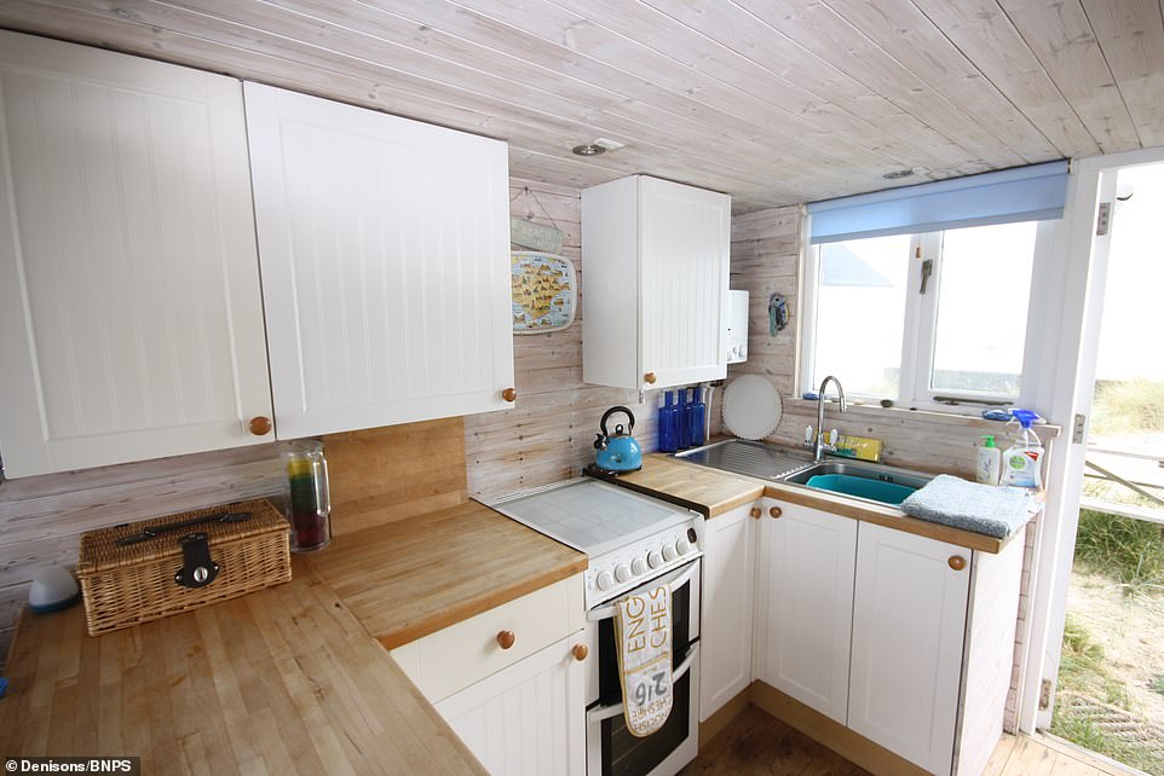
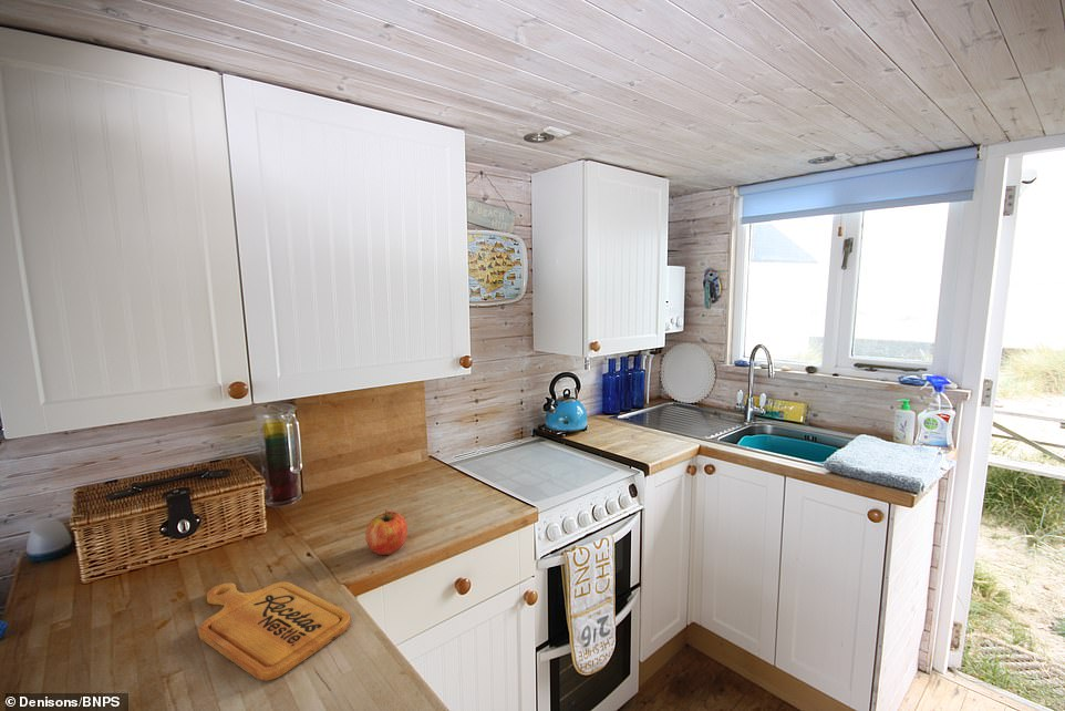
+ cutting board (261, 616)
+ fruit (386, 530)
